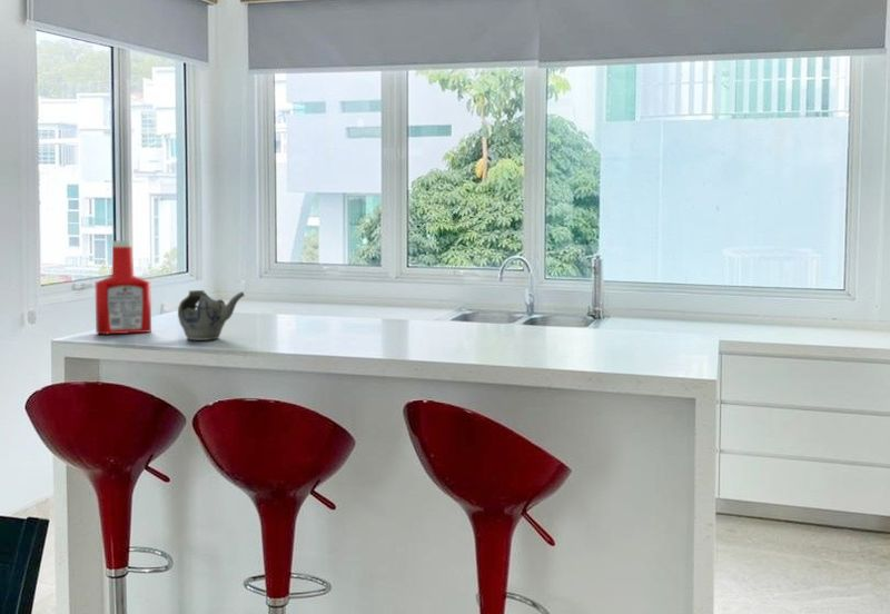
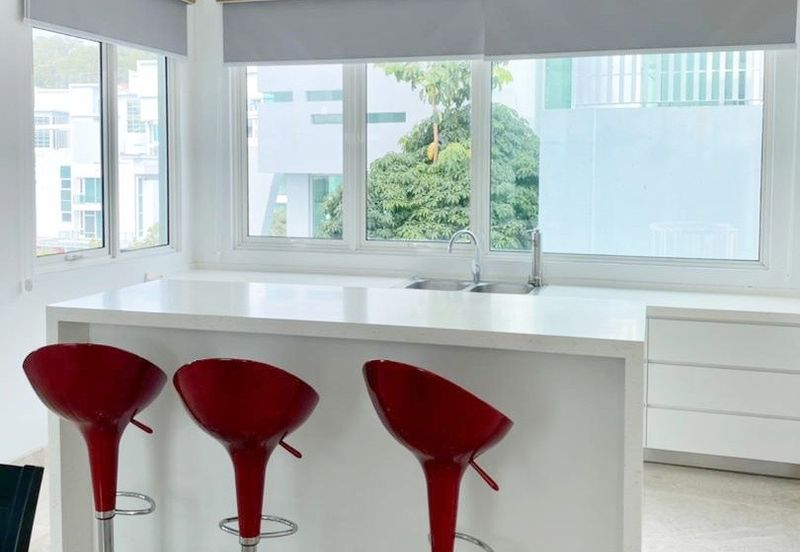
- teapot (212, 315)
- soap bottle (122, 286)
